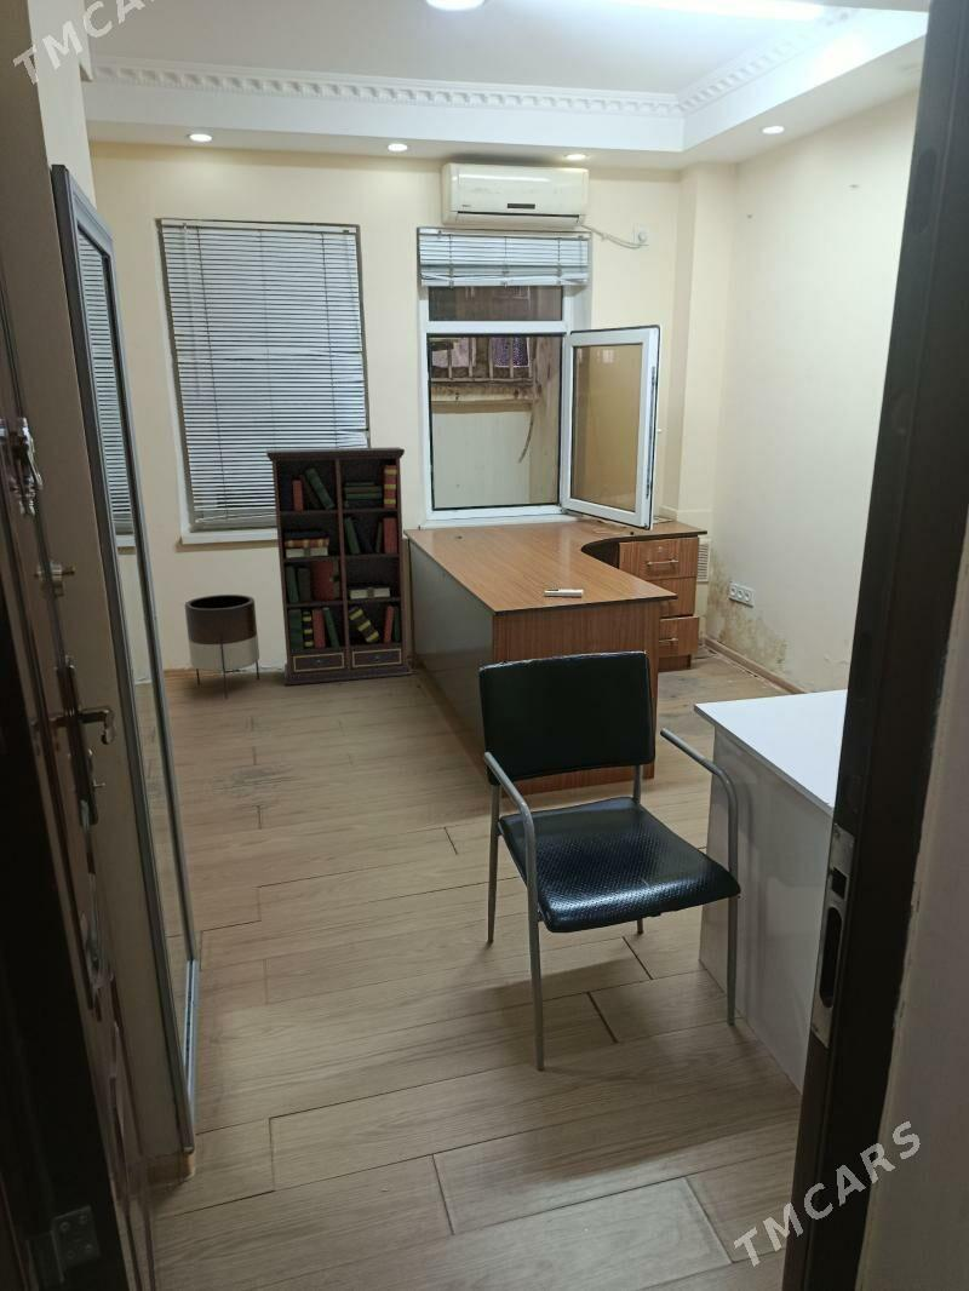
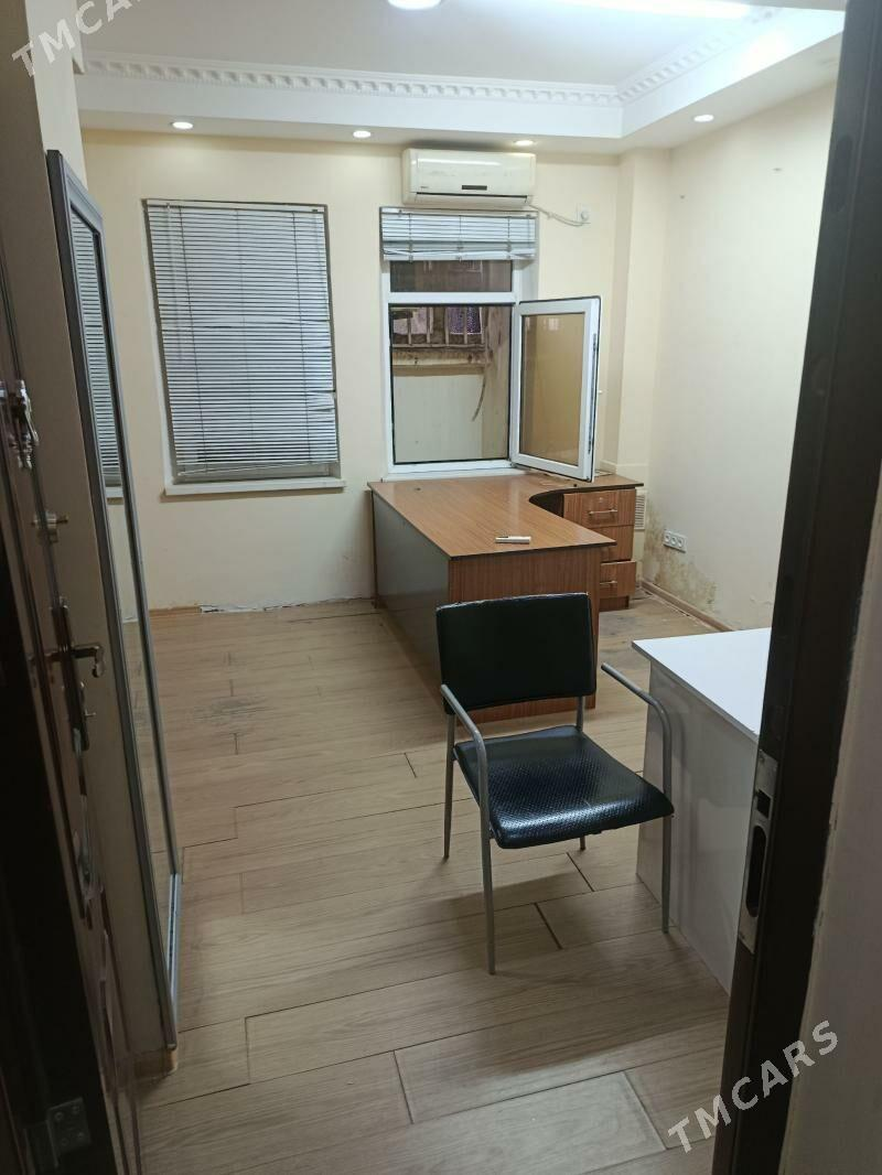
- planter (223, 646)
- bookcase (340, 566)
